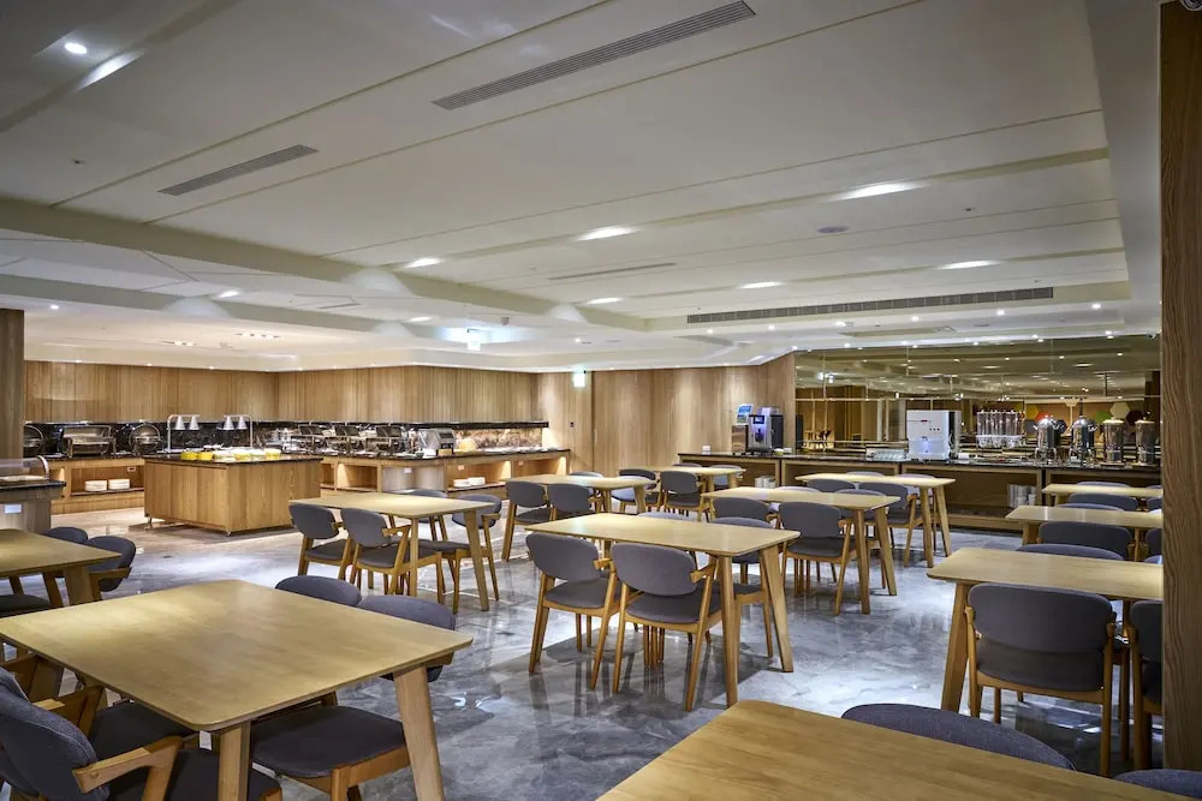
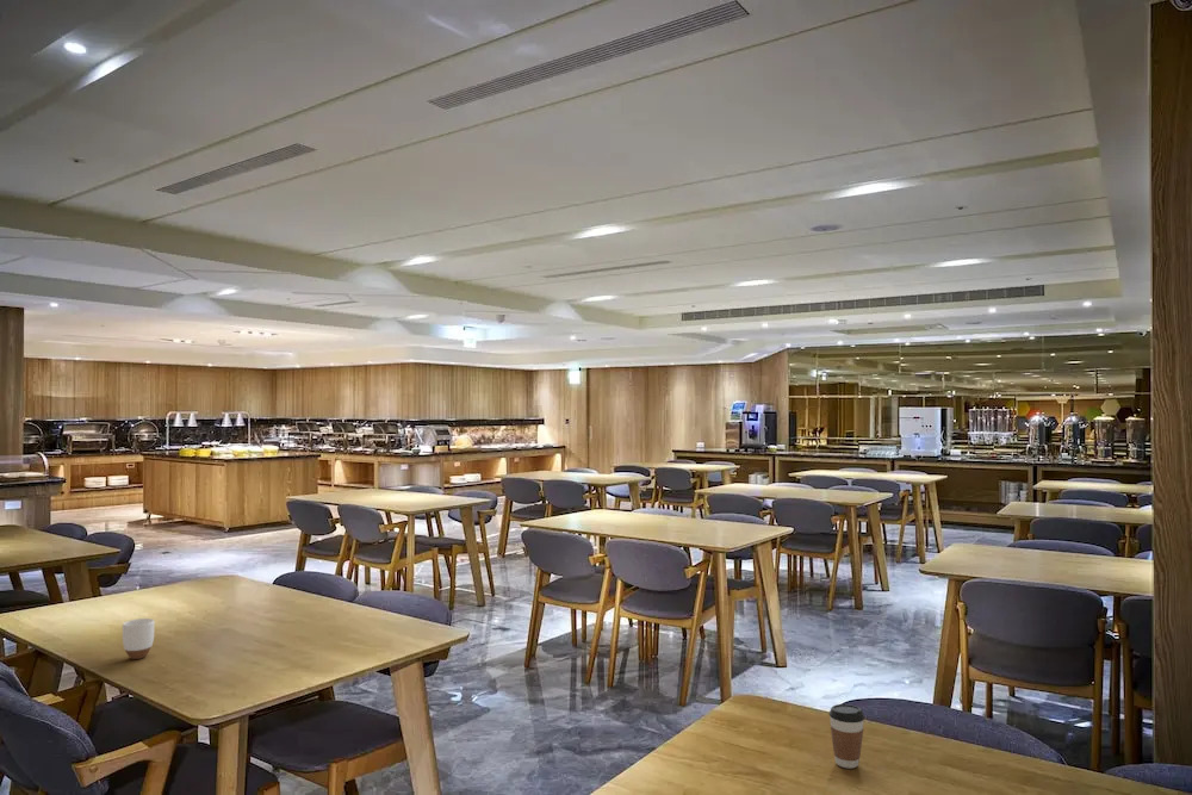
+ coffee cup (846, 735)
+ mug (136, 638)
